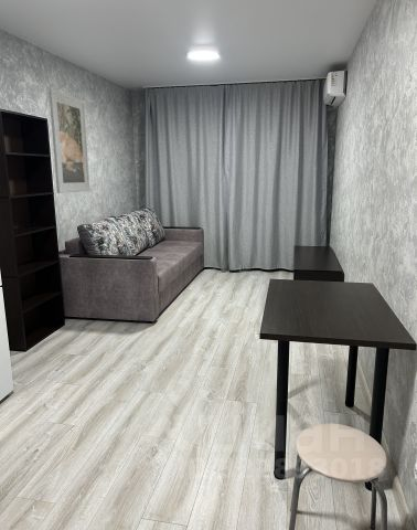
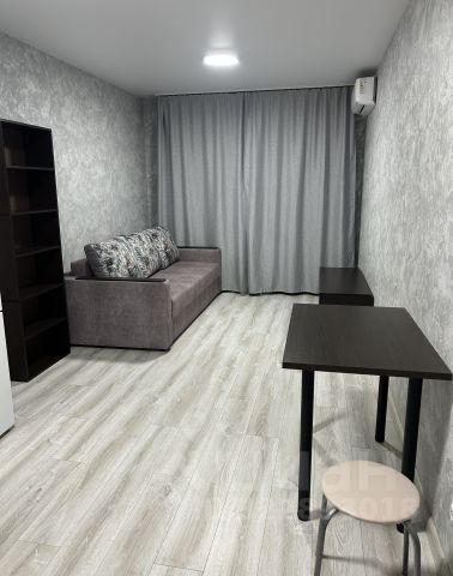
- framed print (71, 145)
